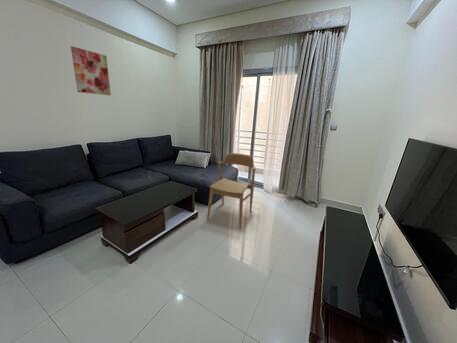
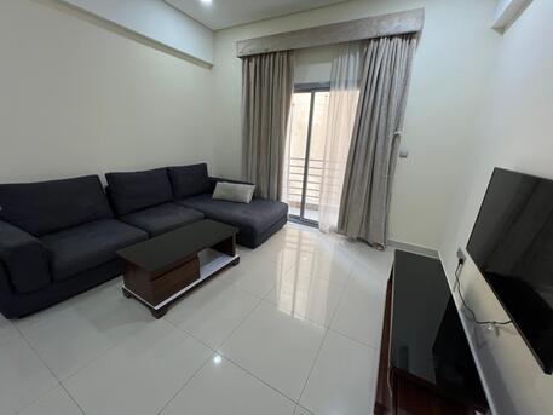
- wall art (92, 73)
- chair (232, 187)
